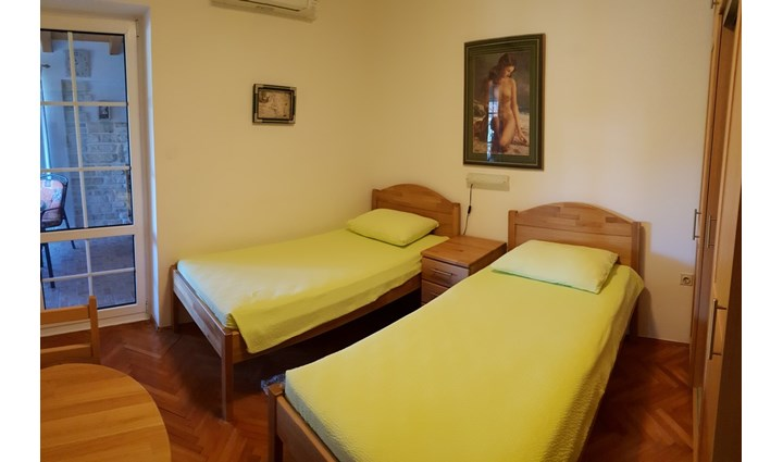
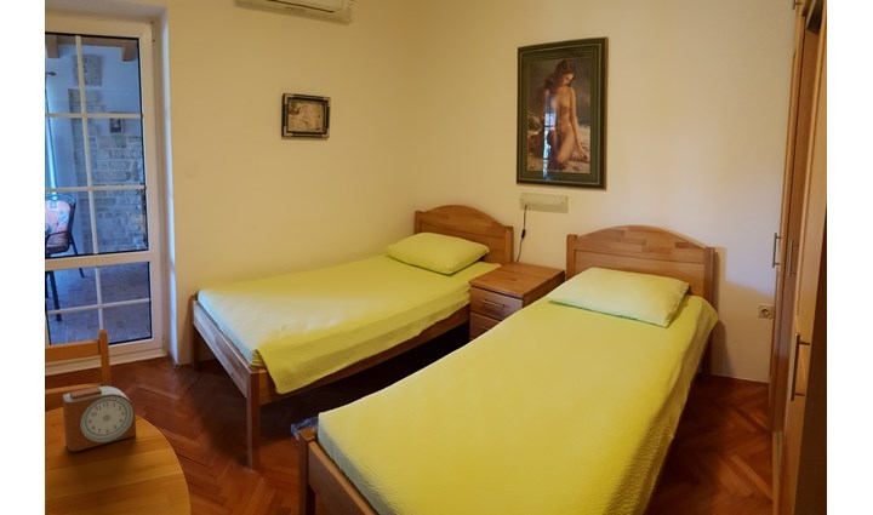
+ alarm clock (99, 413)
